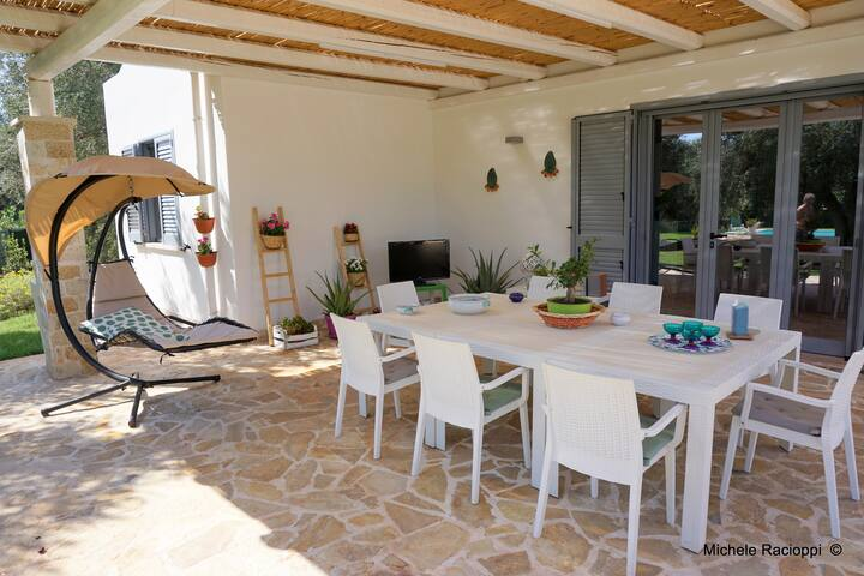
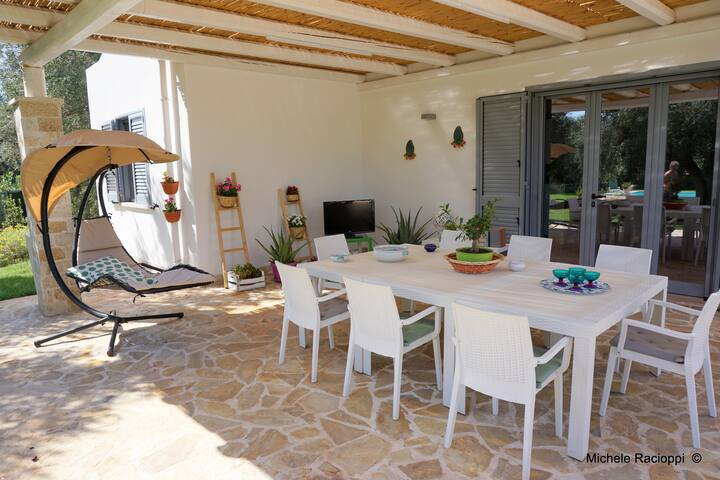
- candle (738, 318)
